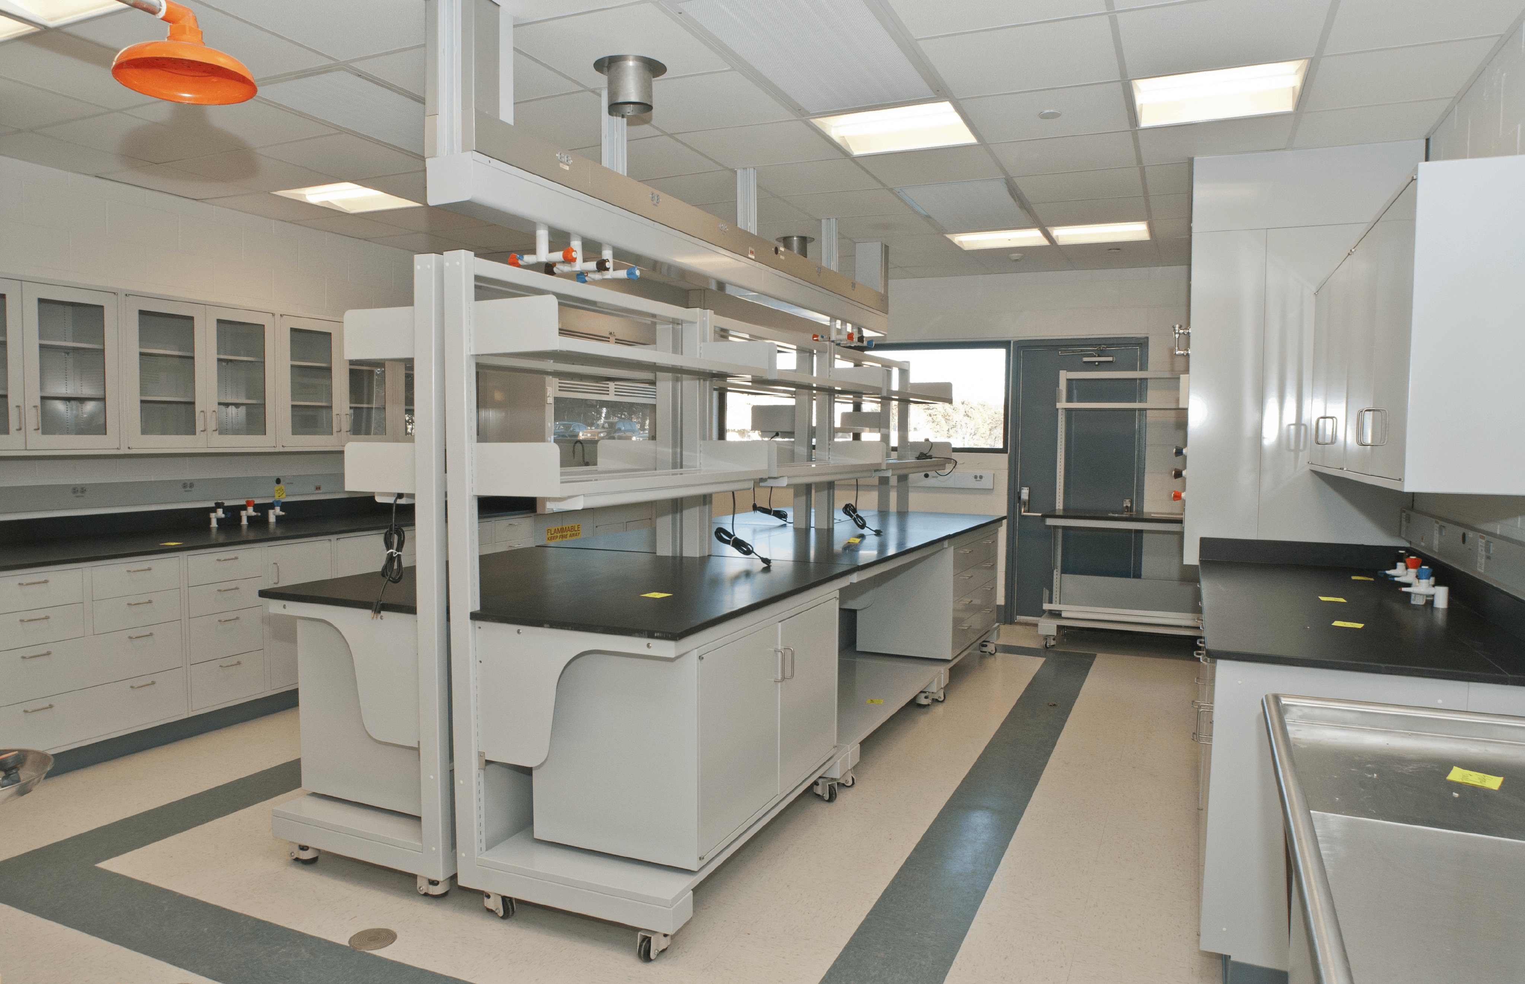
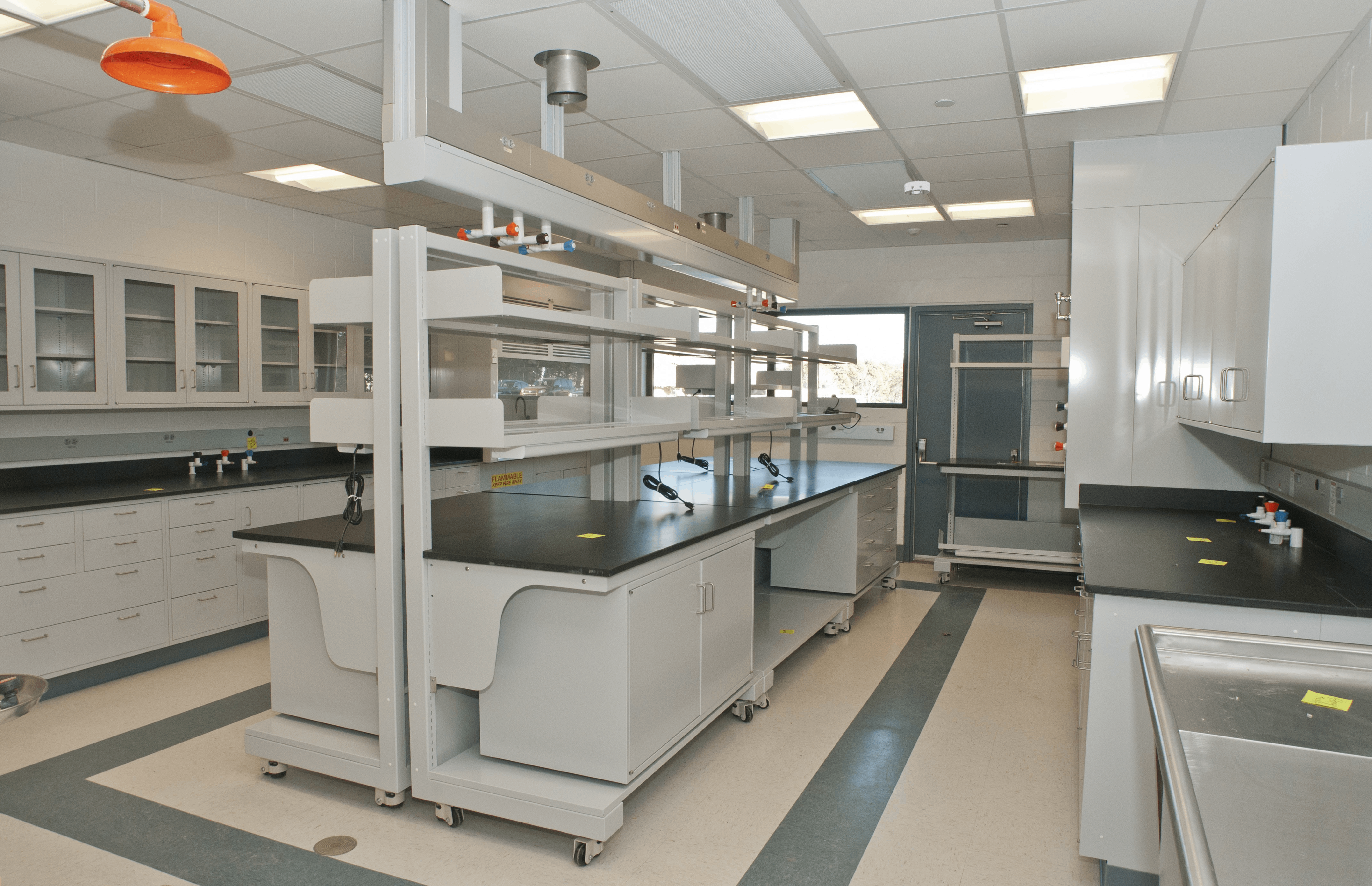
+ smoke detector (917, 188)
